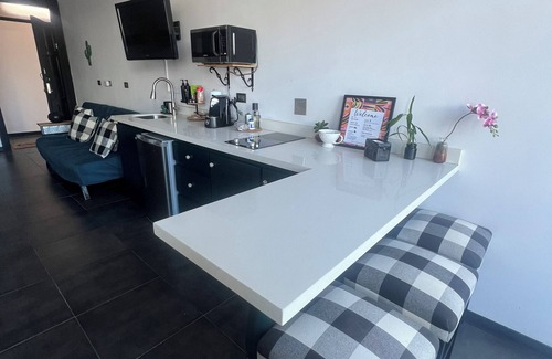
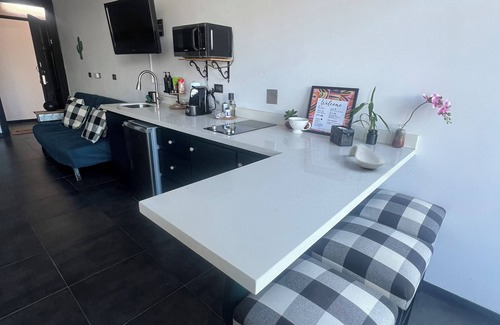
+ spoon rest (363, 155)
